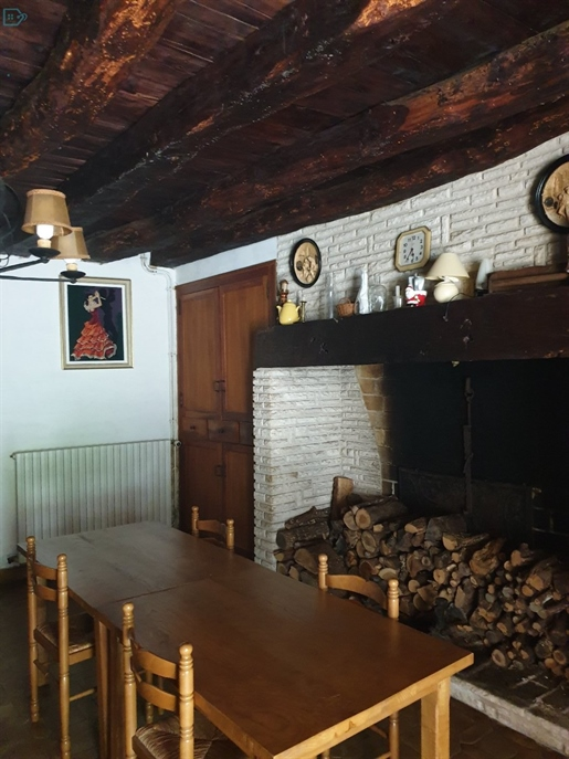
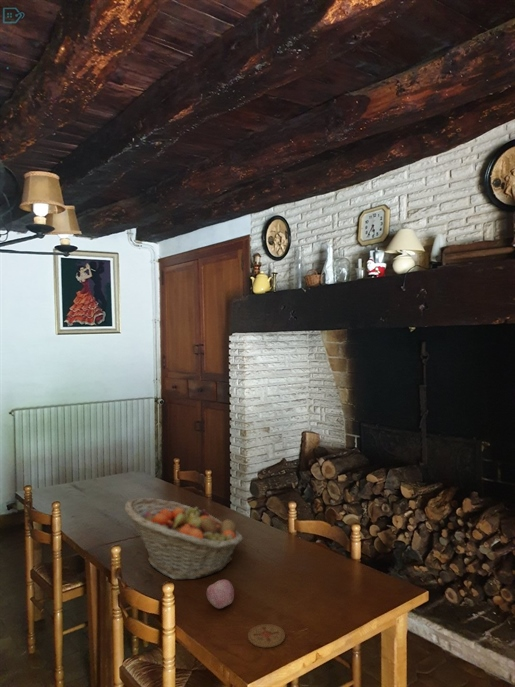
+ apple (220, 593)
+ fruit basket (182, 531)
+ coaster (266, 635)
